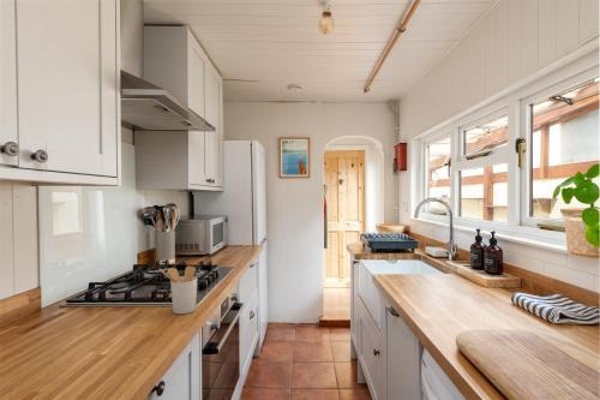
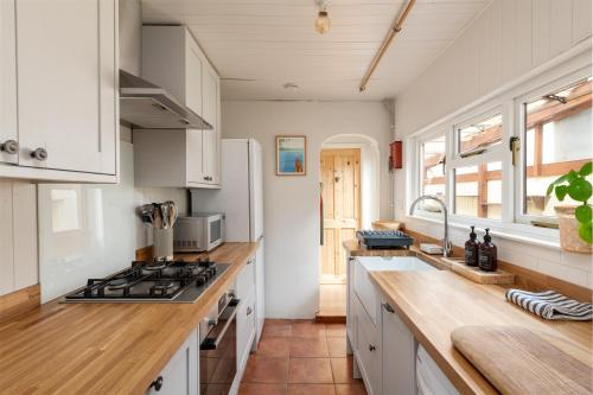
- utensil holder (178, 288)
